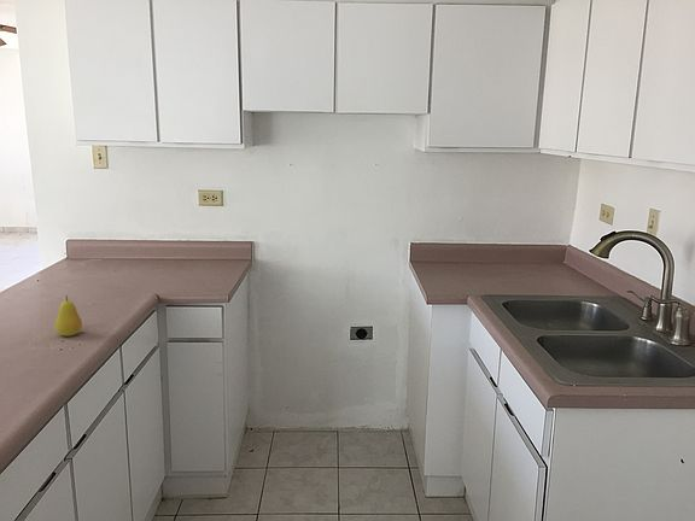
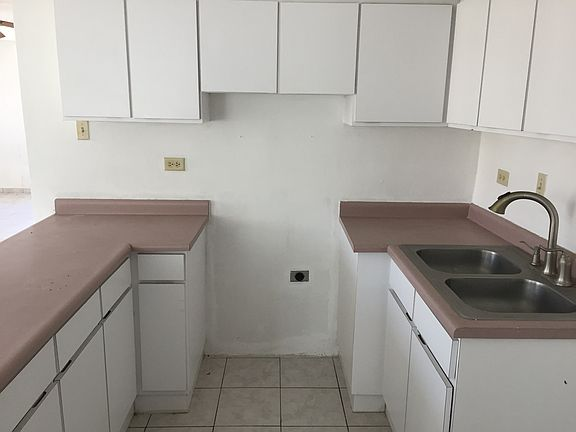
- fruit (68, 315)
